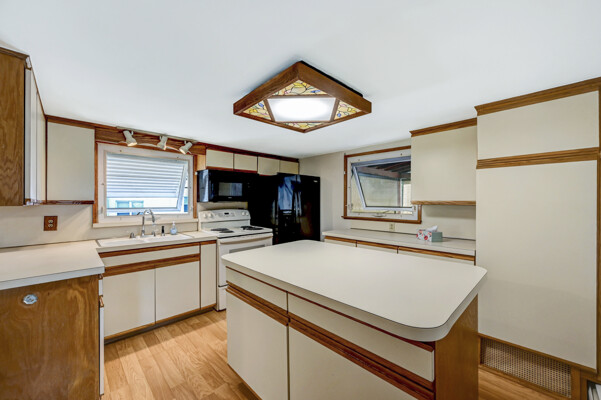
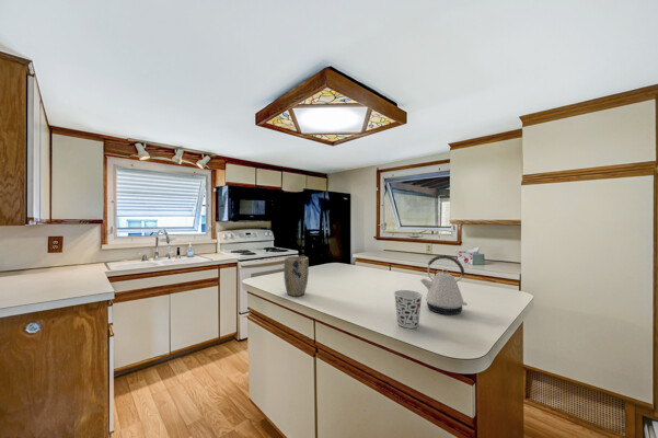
+ kettle (442, 283)
+ cup (407, 309)
+ plant pot (296, 275)
